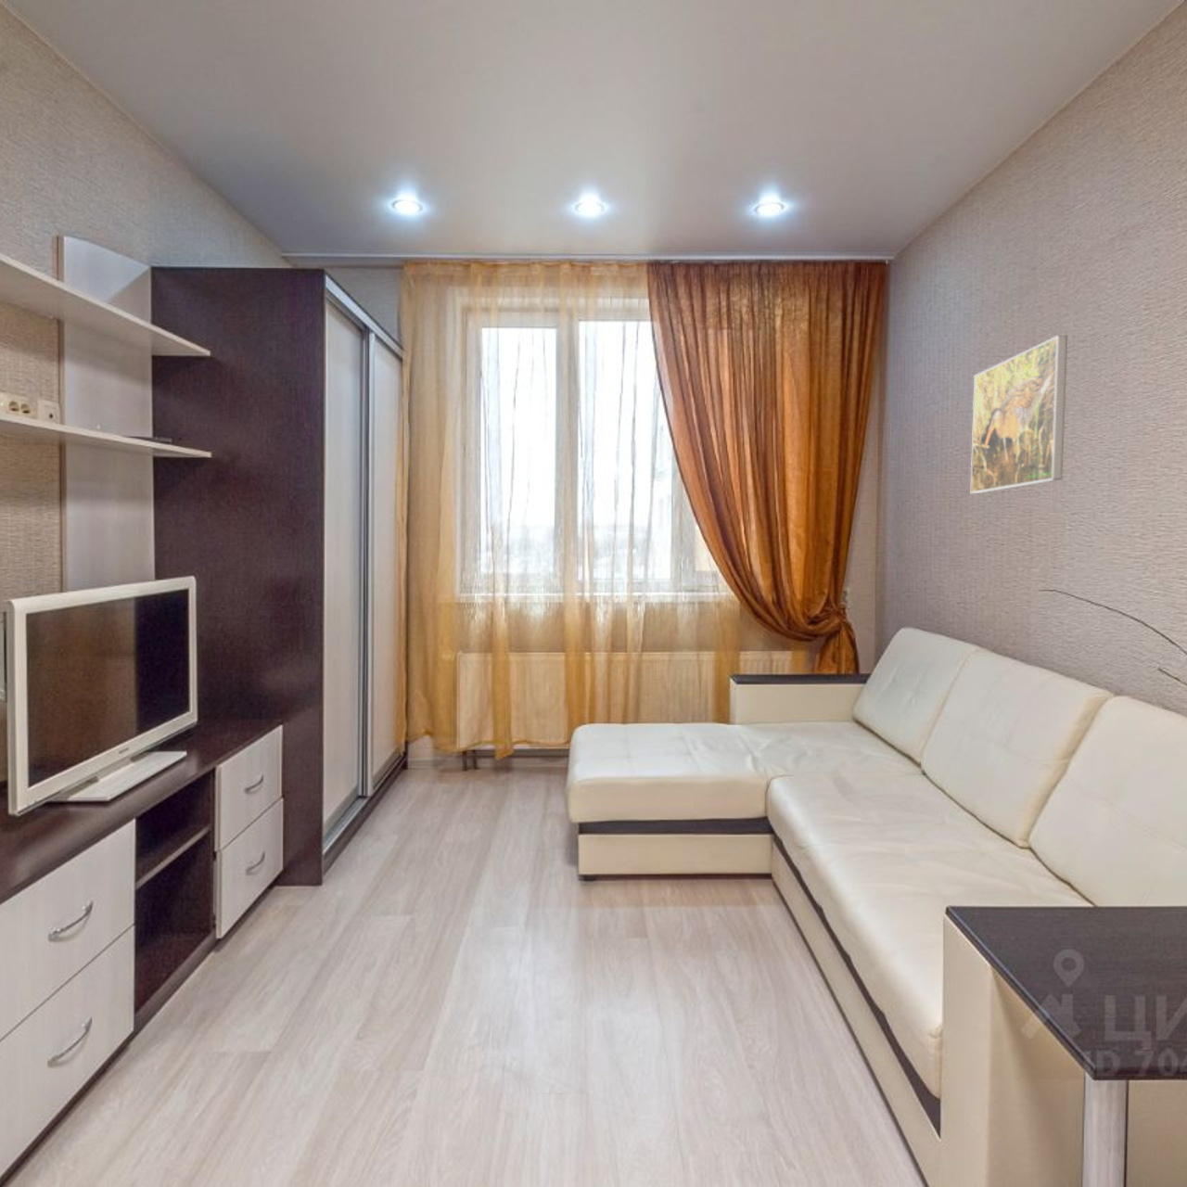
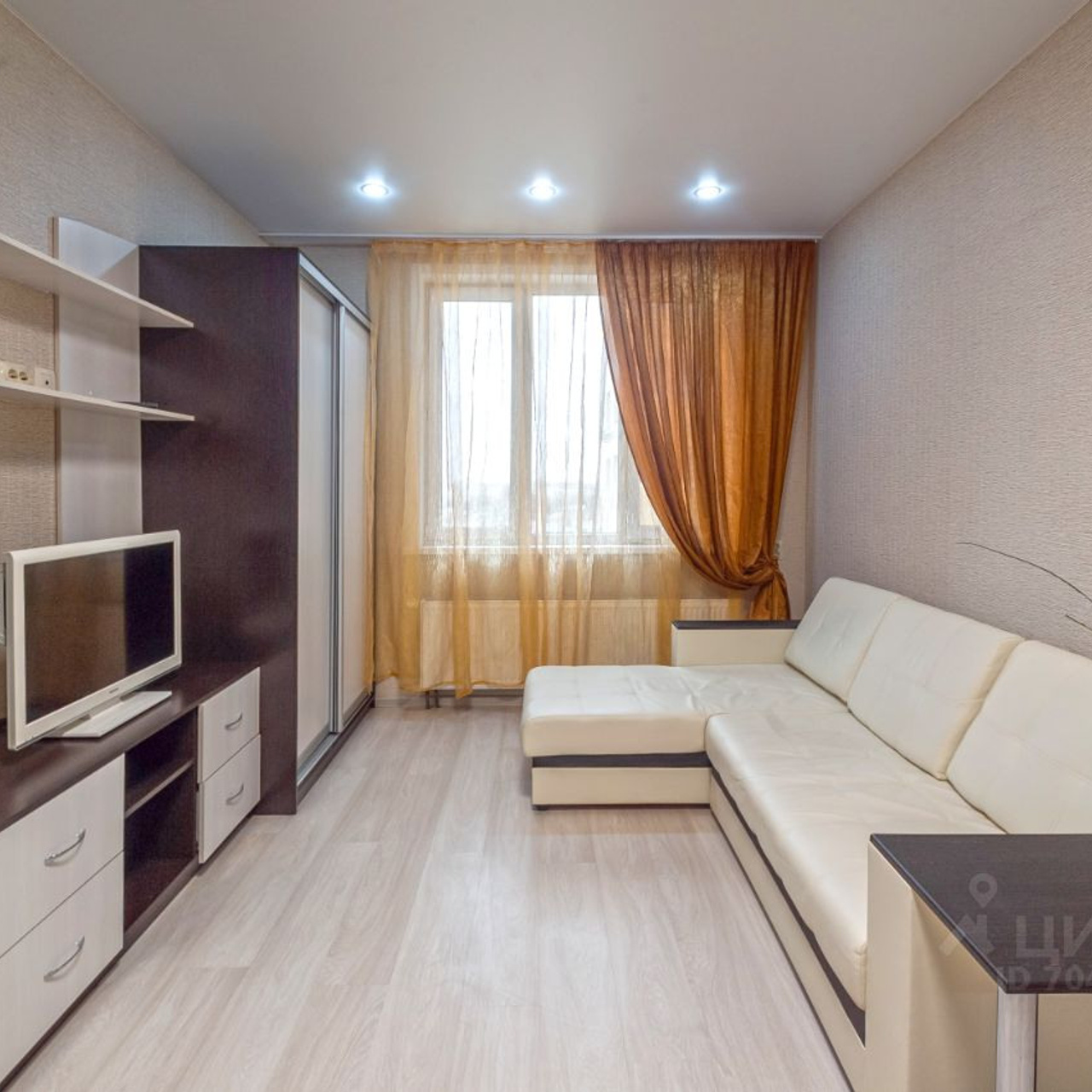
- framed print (1013, 422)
